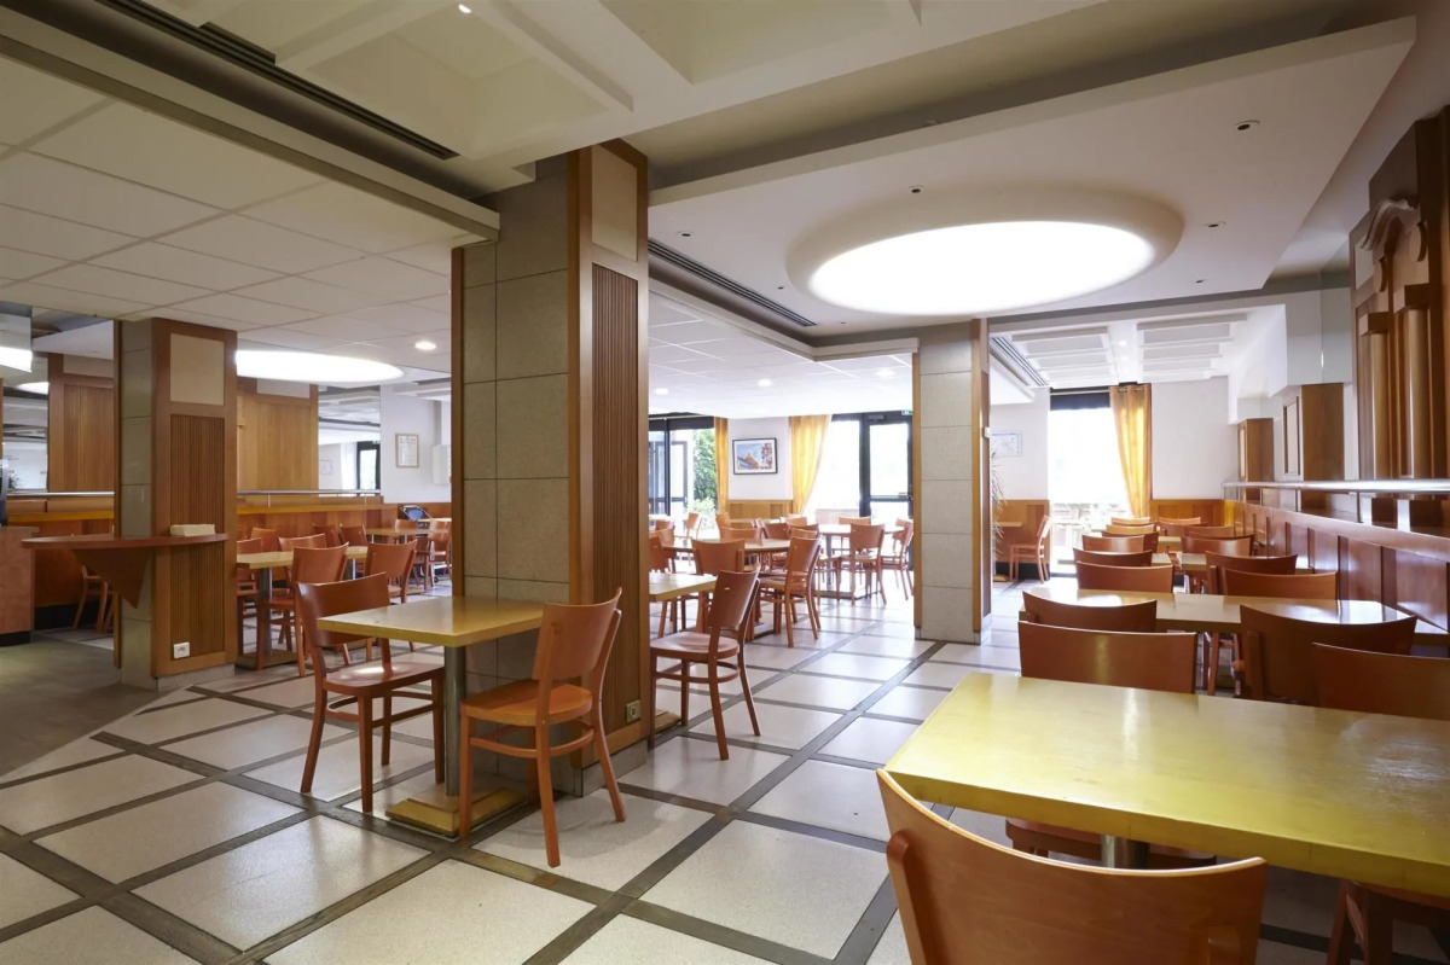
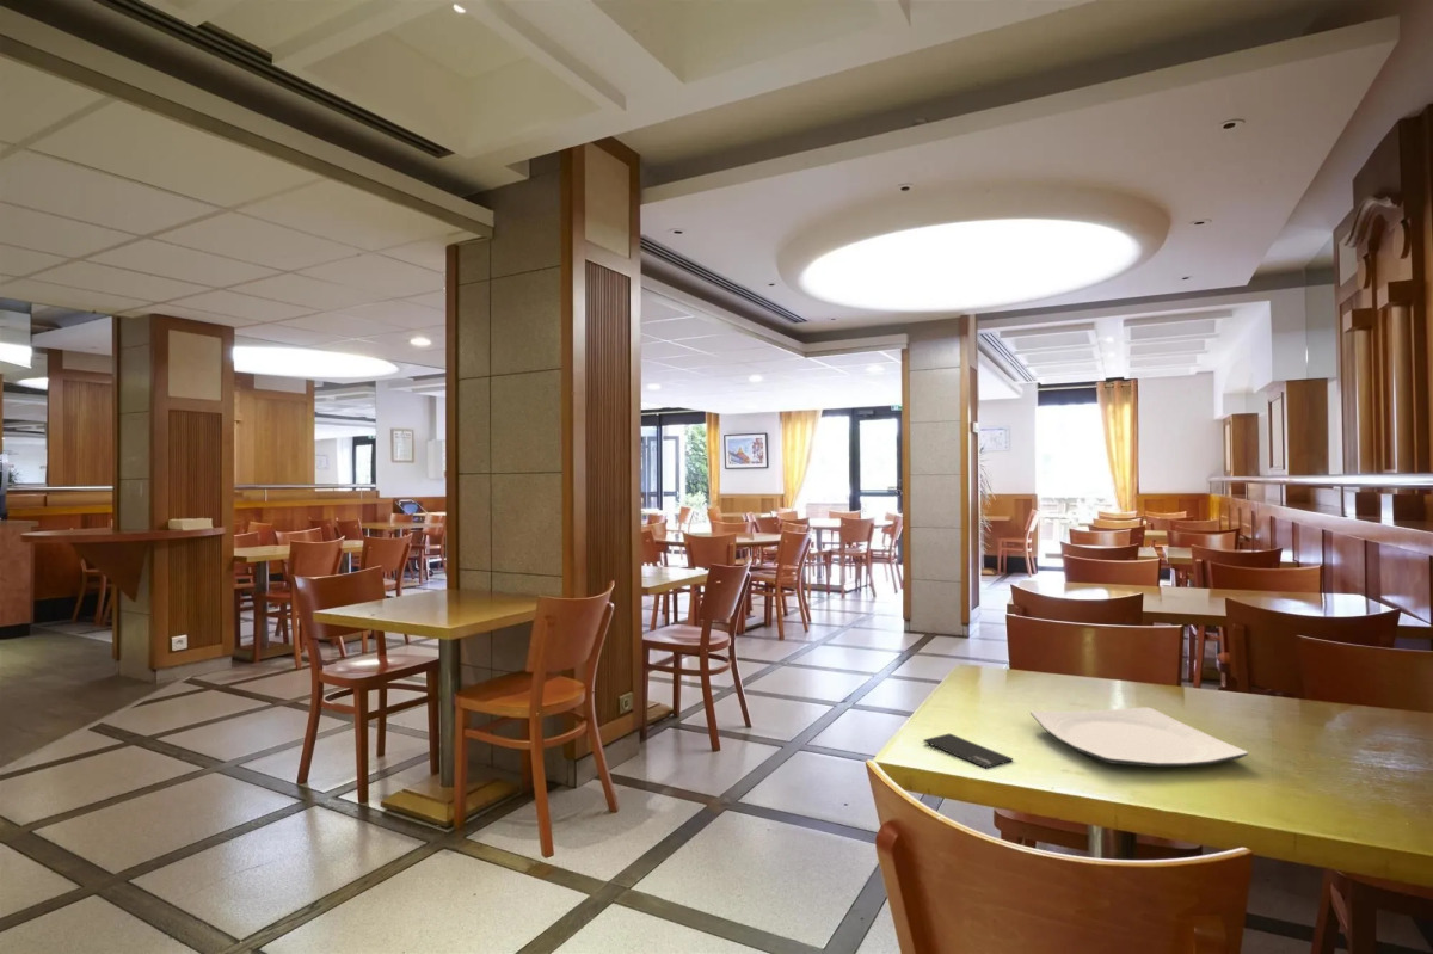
+ plate (1130, 737)
+ smartphone (966, 749)
